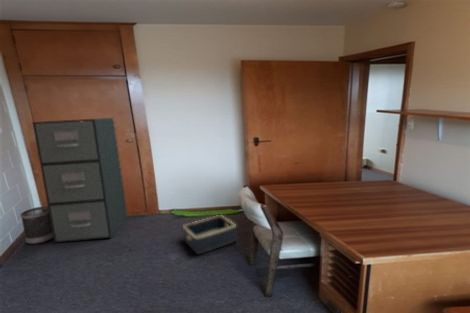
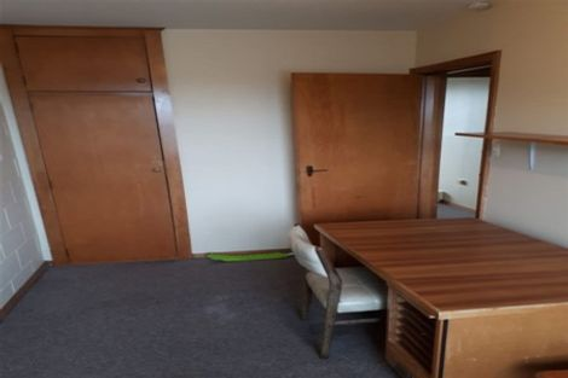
- filing cabinet (85, 176)
- basket (209, 233)
- wastebasket (39, 224)
